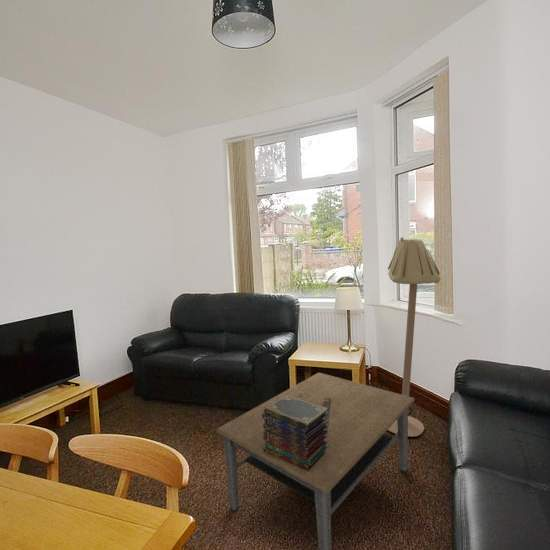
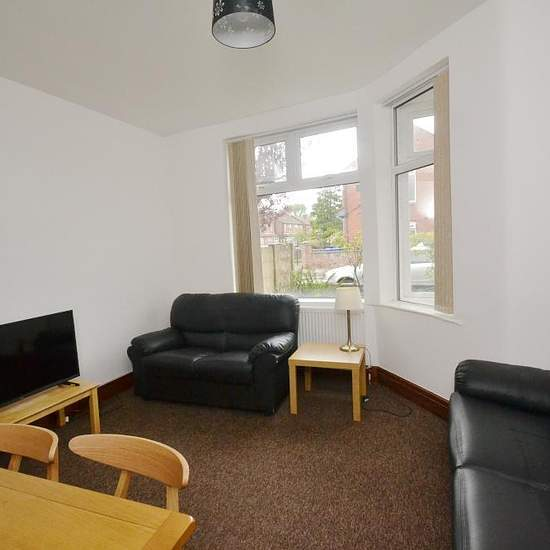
- book stack (295, 429)
- floor lamp (410, 332)
- coffee table (326, 449)
